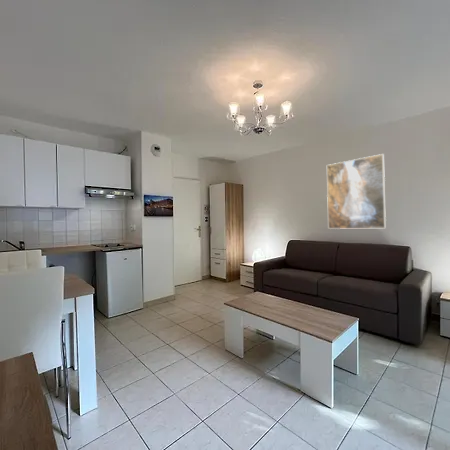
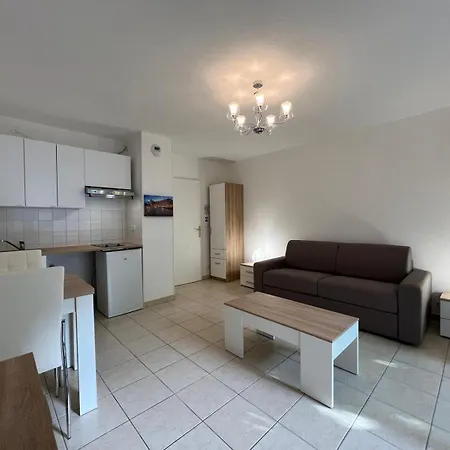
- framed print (353, 194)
